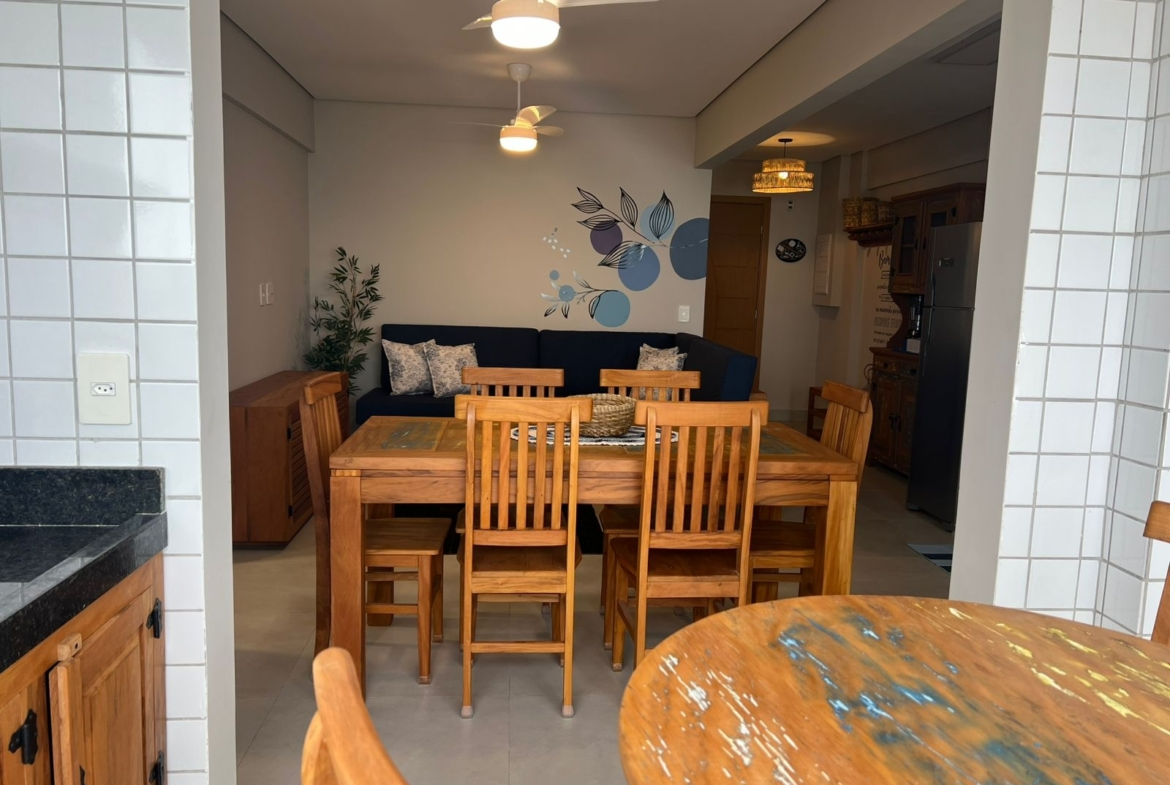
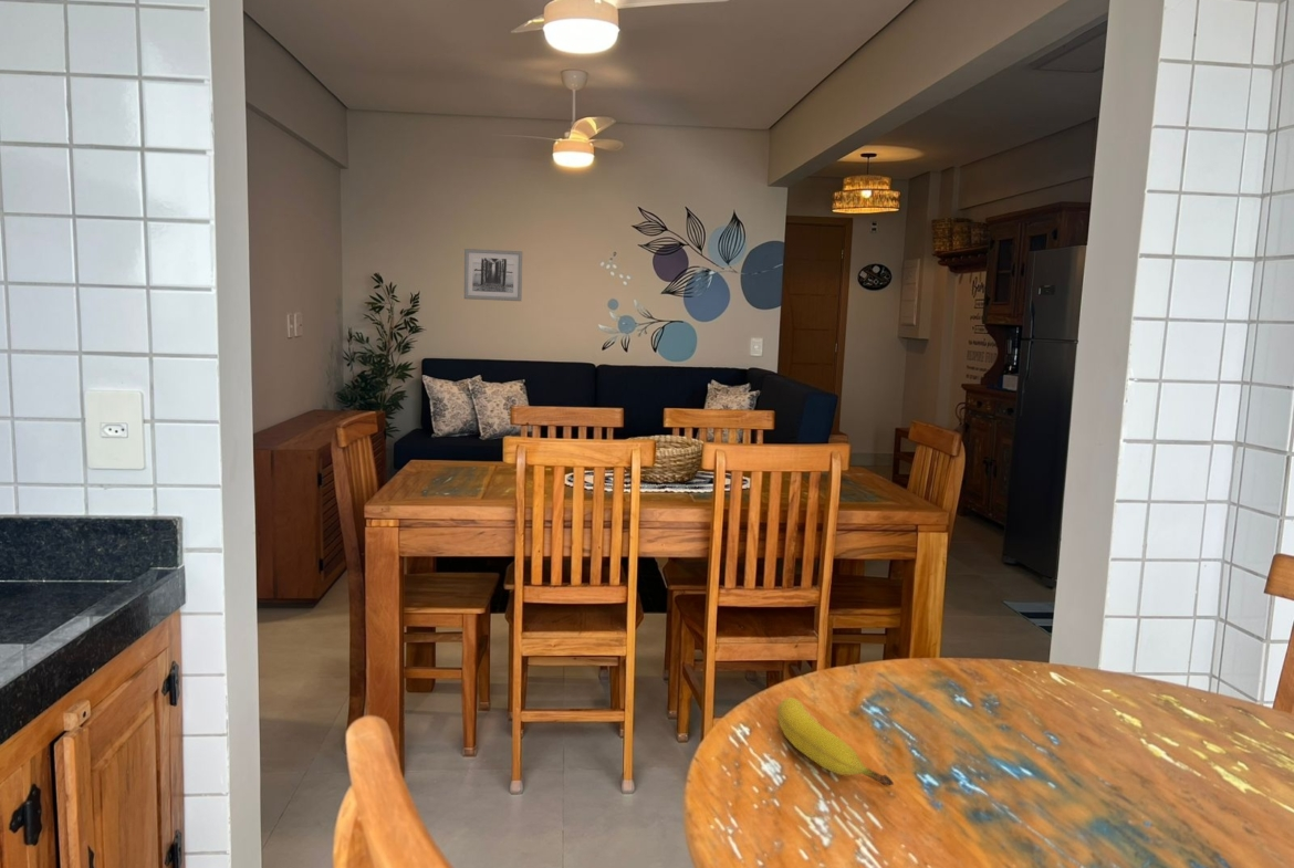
+ wall art (493, 274)
+ fruit (815, 730)
